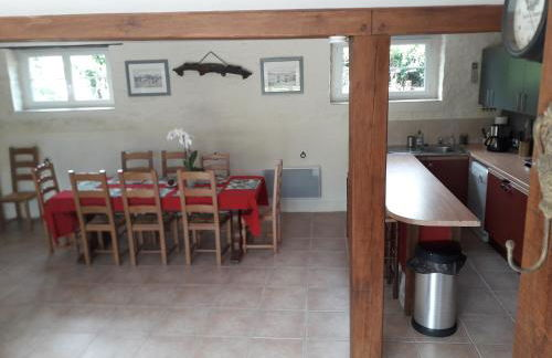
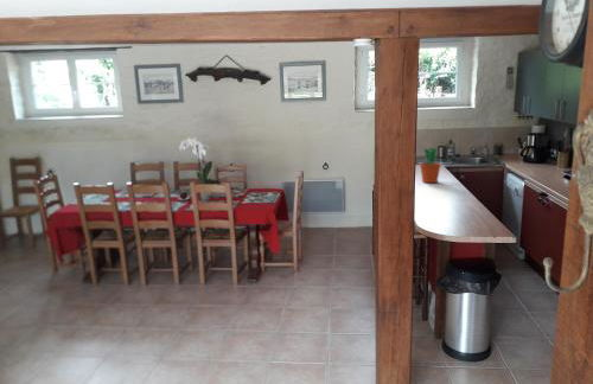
+ flower pot (429, 164)
